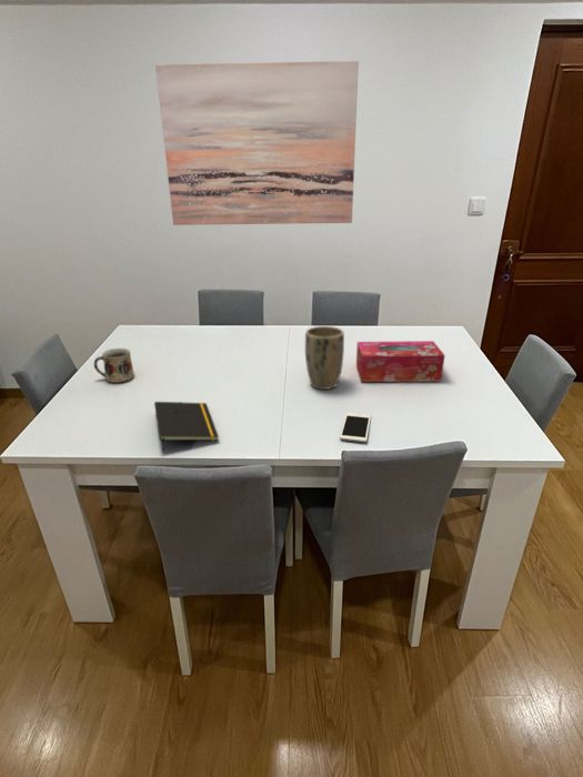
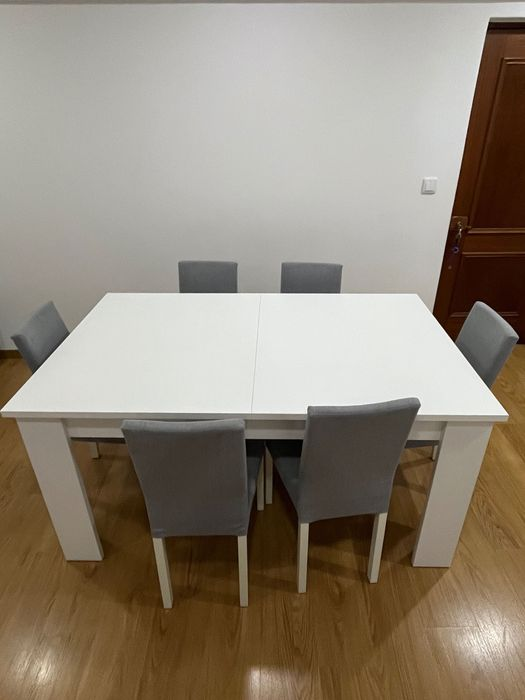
- cell phone (355, 426)
- notepad (184, 420)
- wall art (260, 148)
- tissue box (398, 361)
- mug (115, 365)
- plant pot (323, 357)
